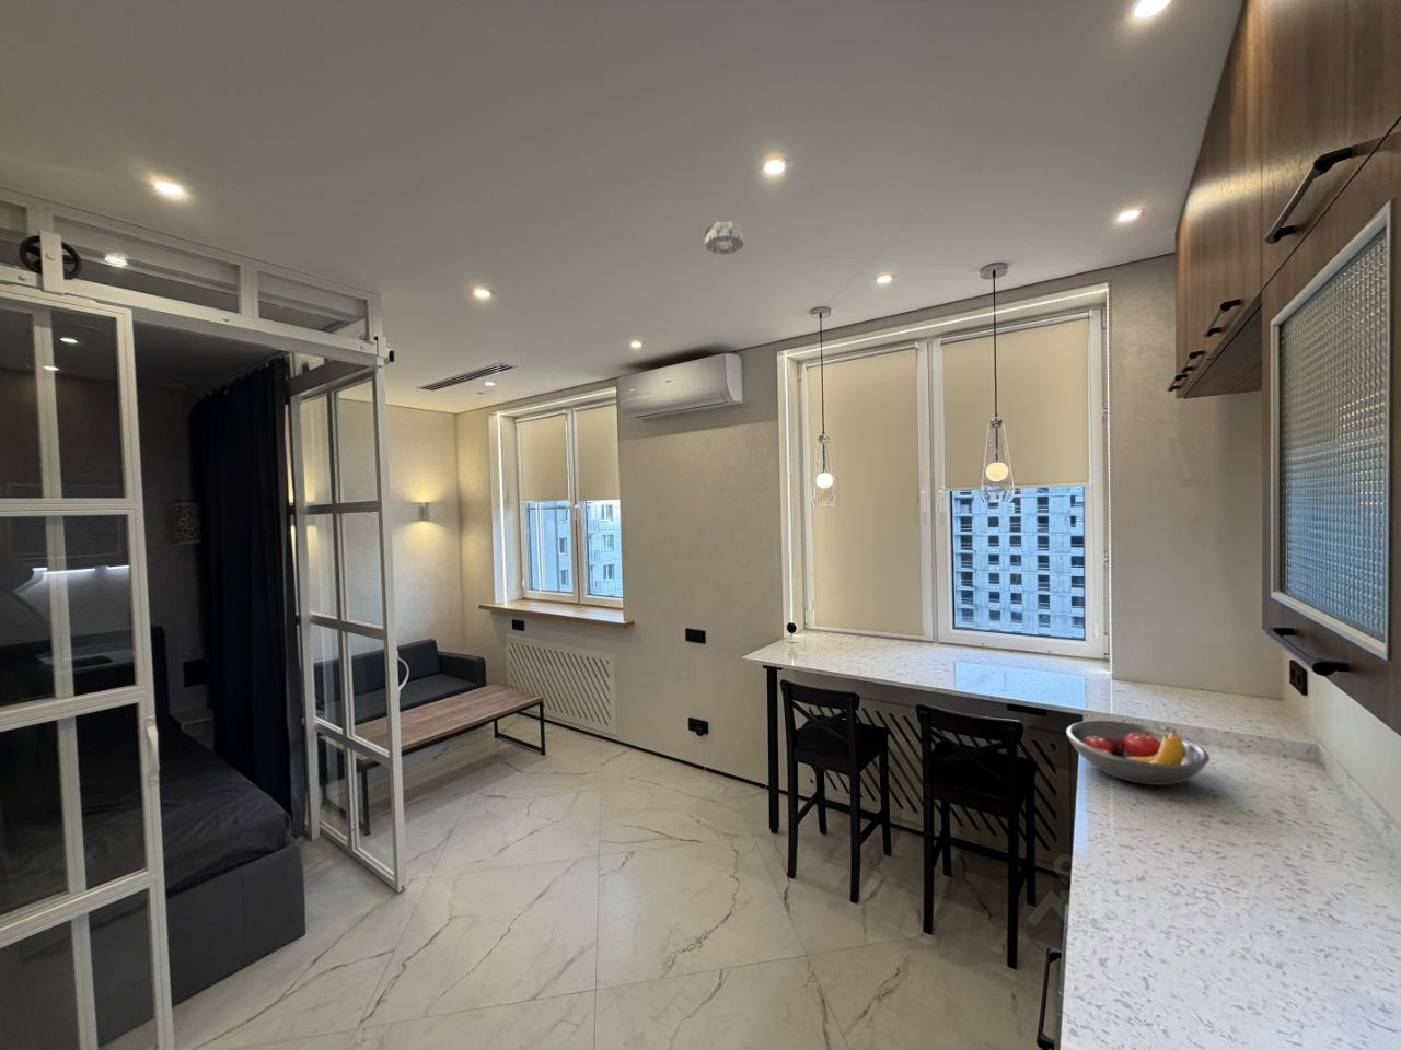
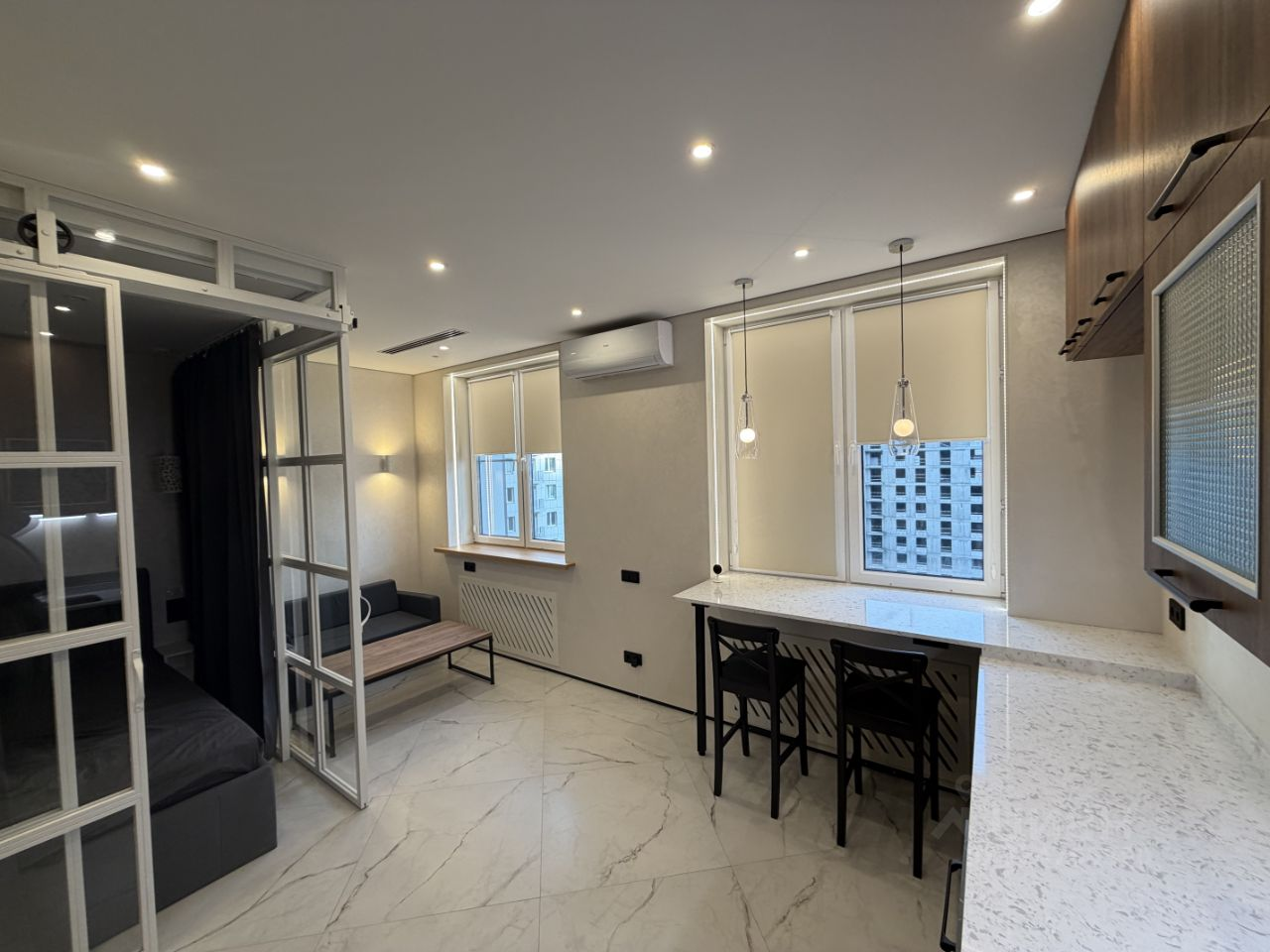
- fruit bowl (1133, 752)
- smoke detector (724, 237)
